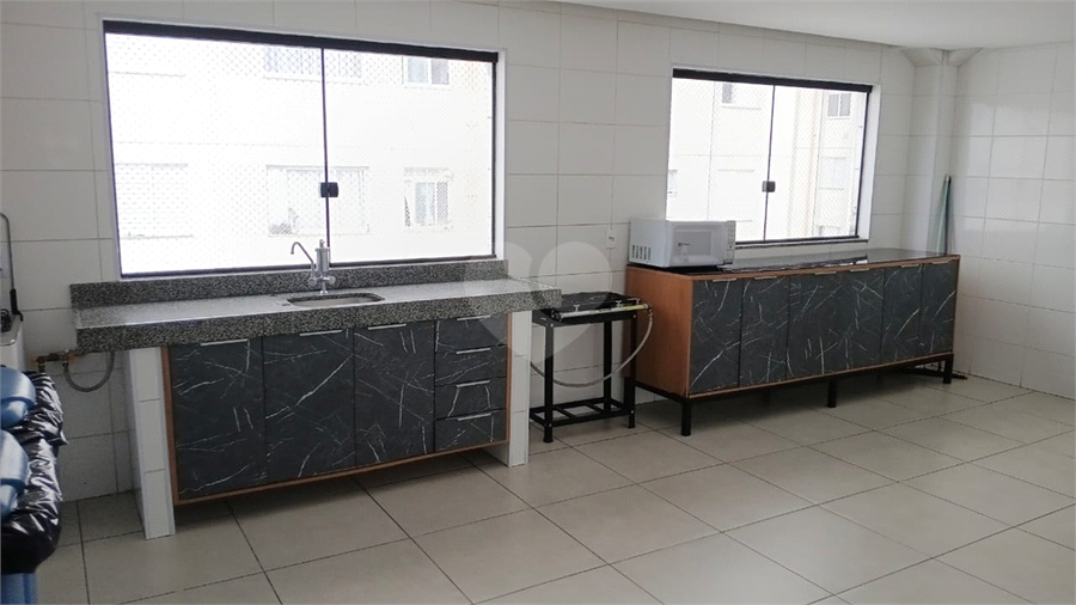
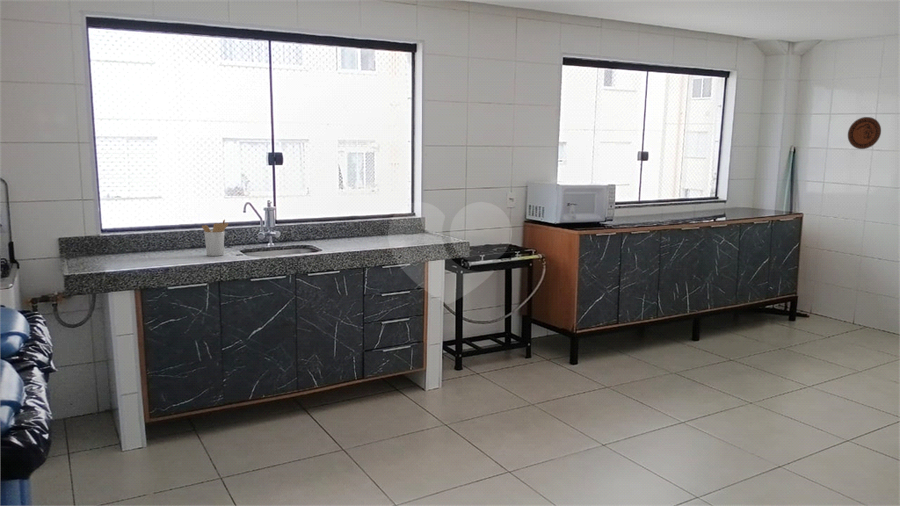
+ decorative plate (864, 133)
+ utensil holder (216, 237)
